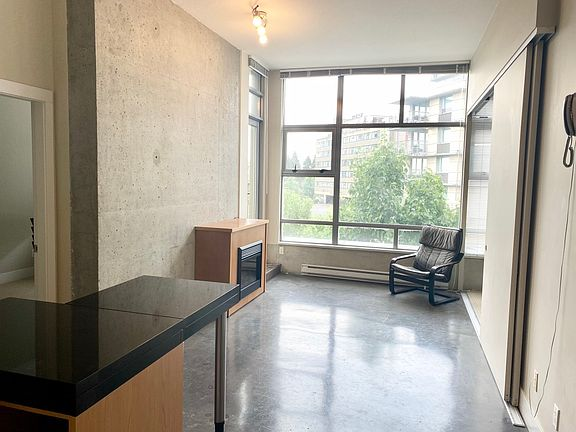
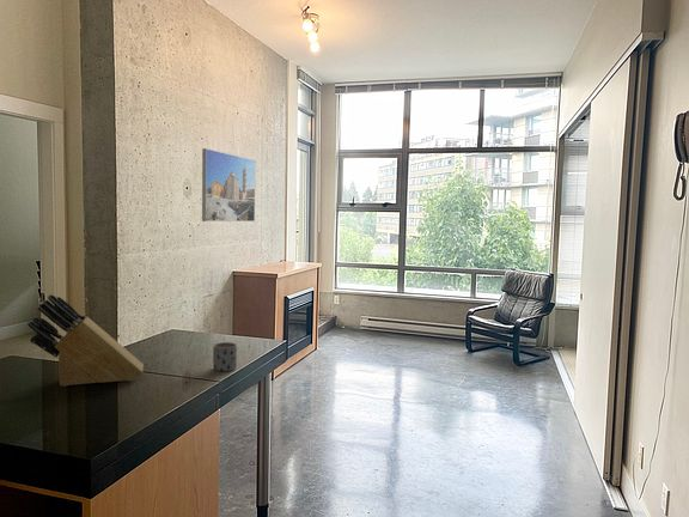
+ knife block (87, 336)
+ mug (226, 355)
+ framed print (231, 188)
